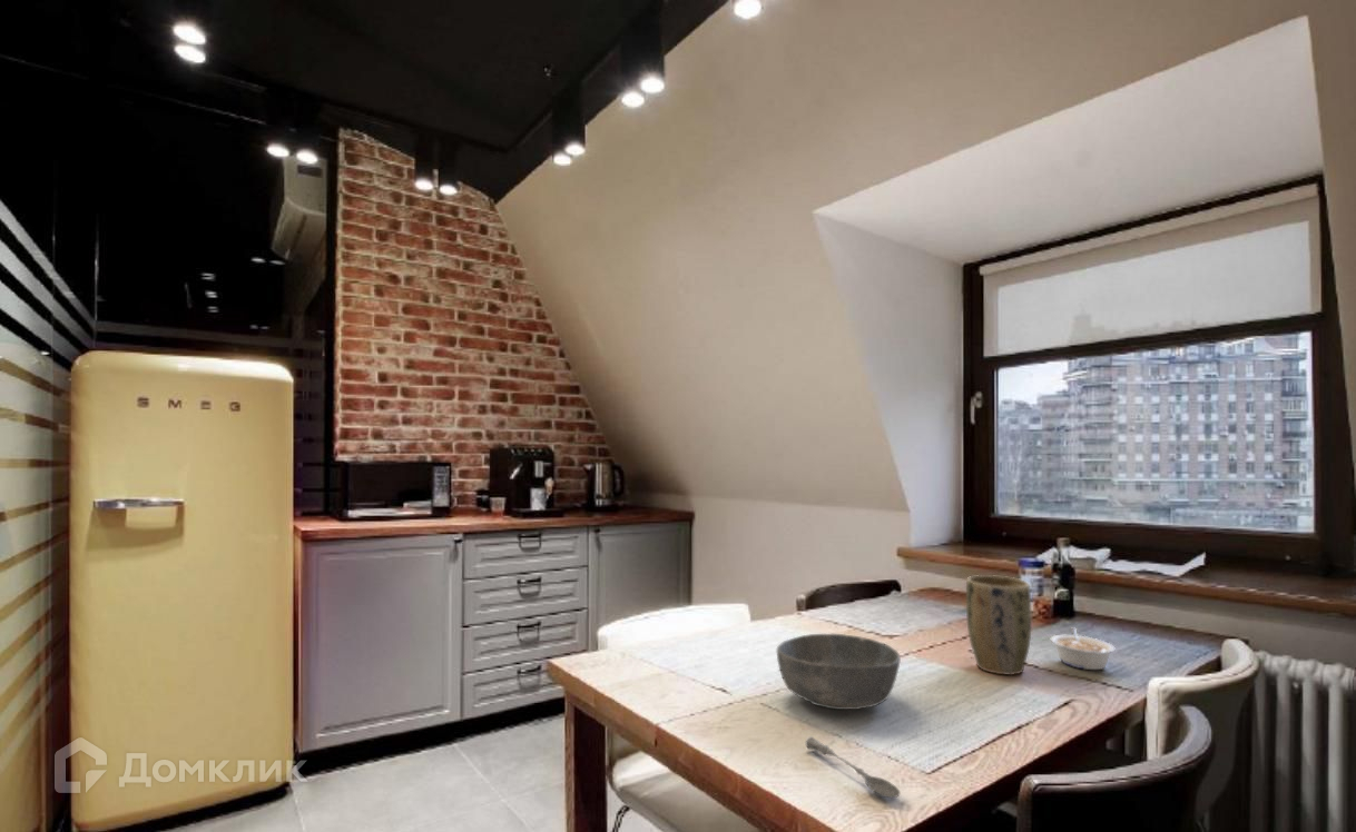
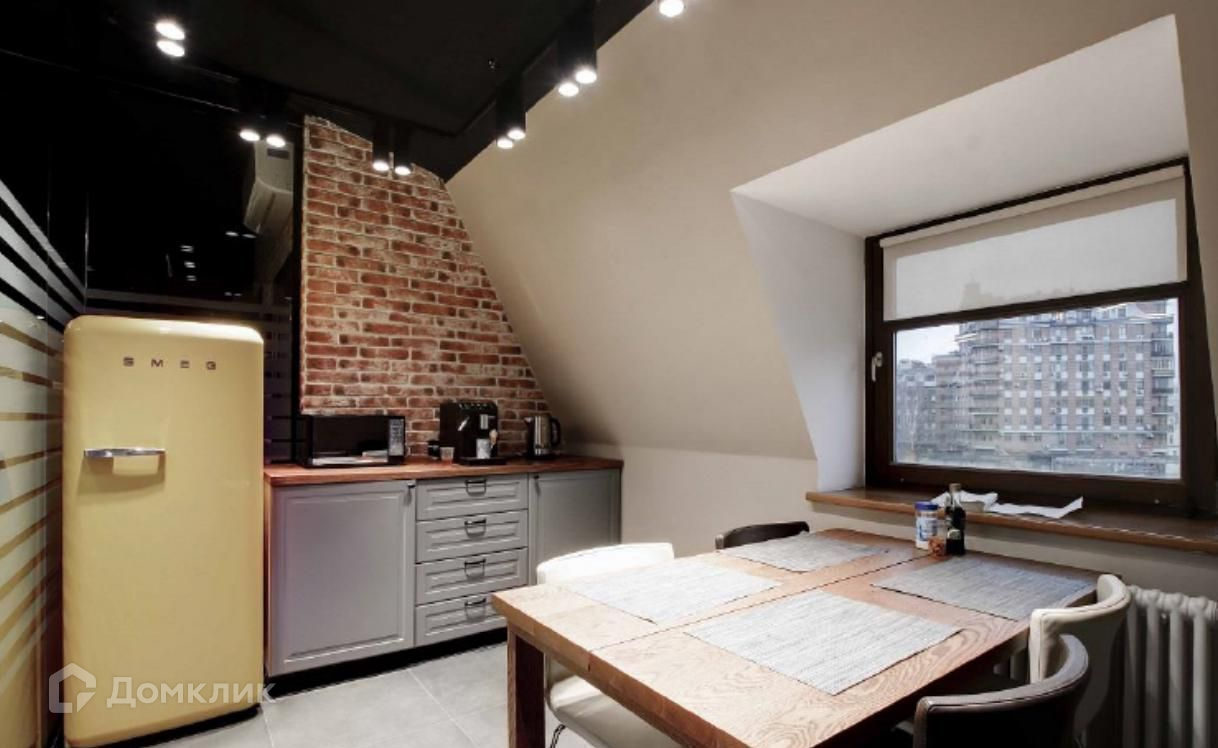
- bowl (837, 673)
- soupspoon (849, 765)
- legume (1080, 650)
- plant pot (998, 624)
